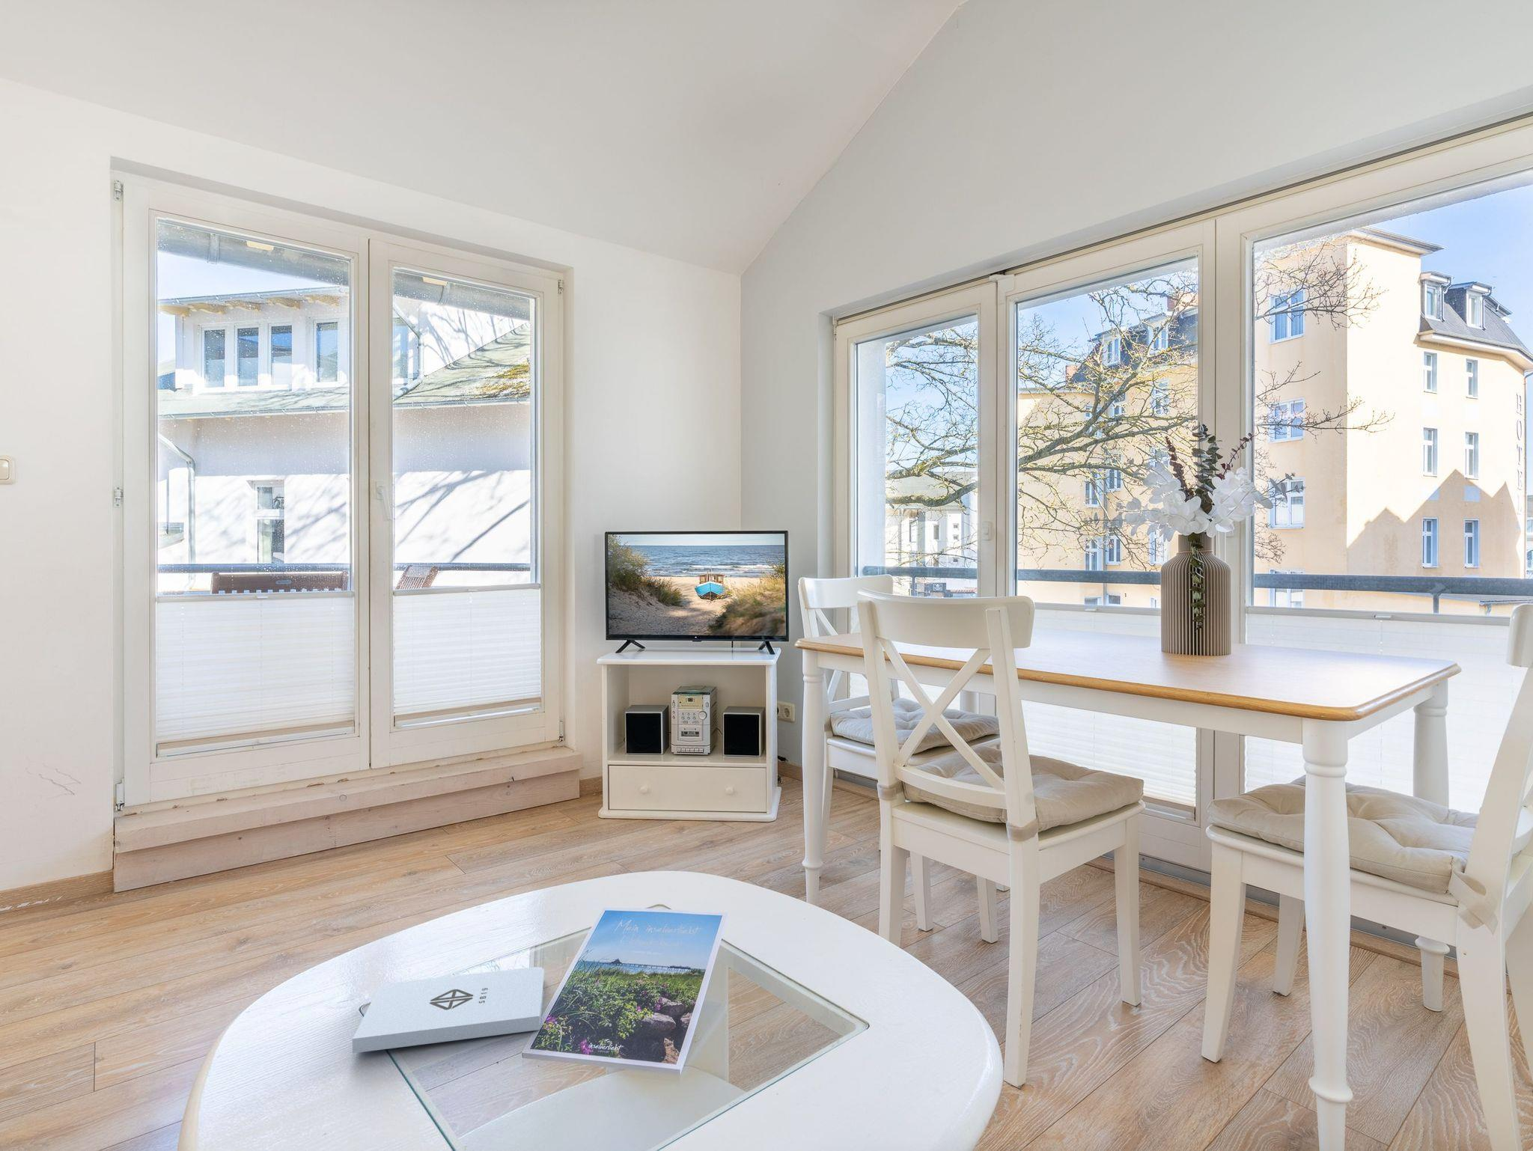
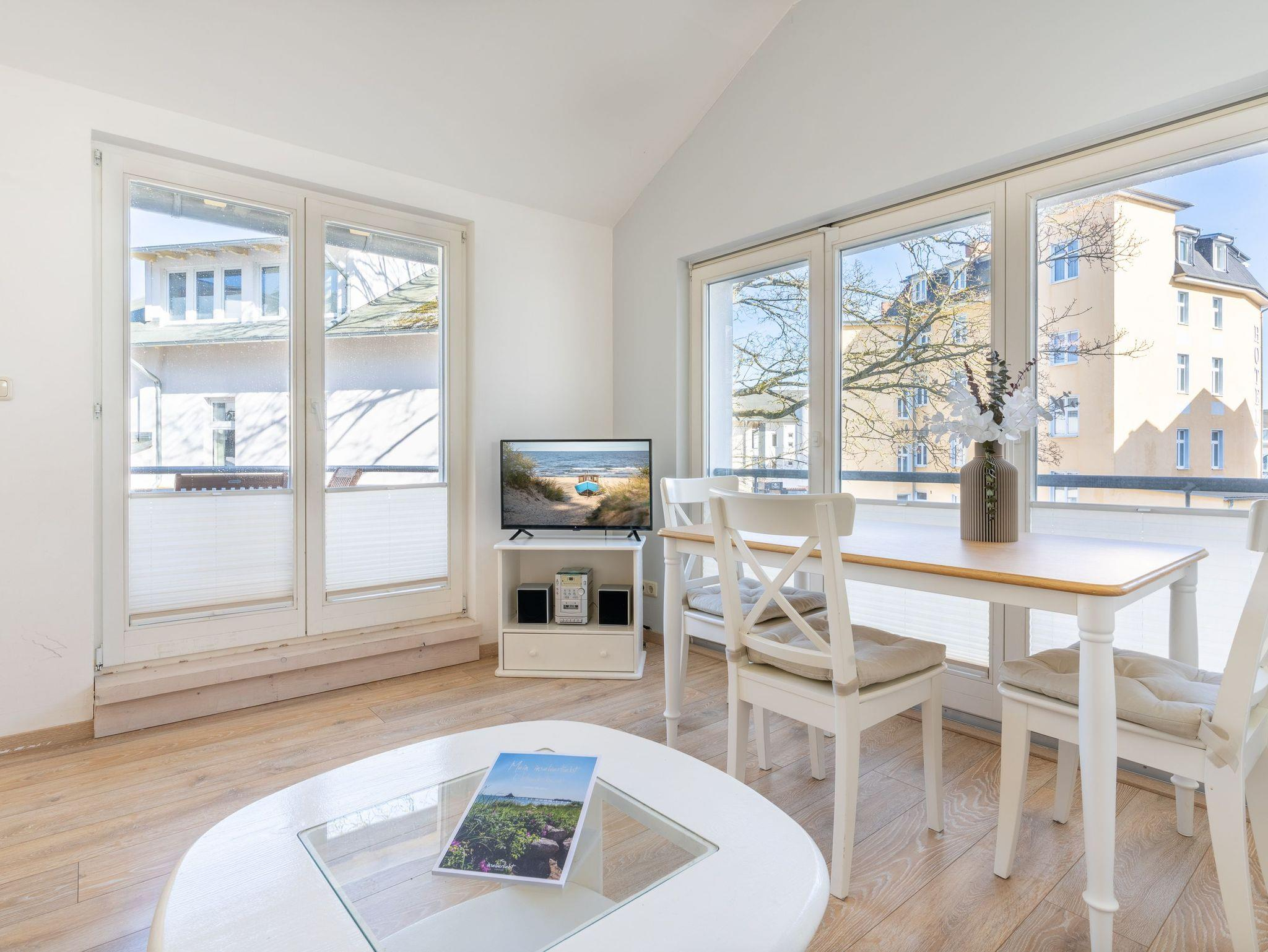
- notepad (457, 1006)
